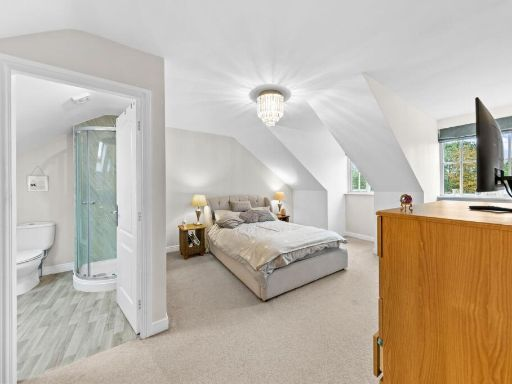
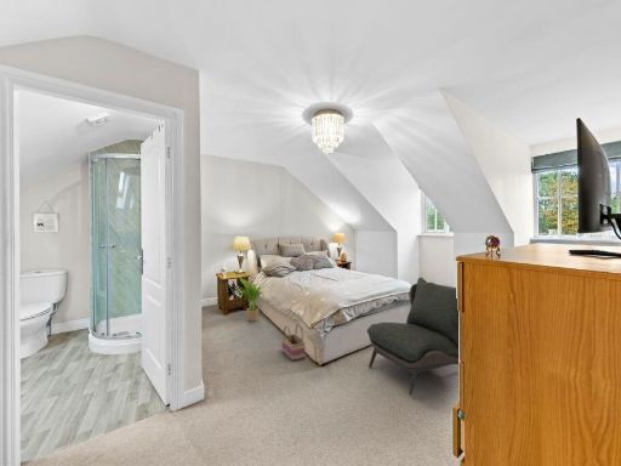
+ potted plant (249, 299)
+ basket (292, 340)
+ armless chair (422, 325)
